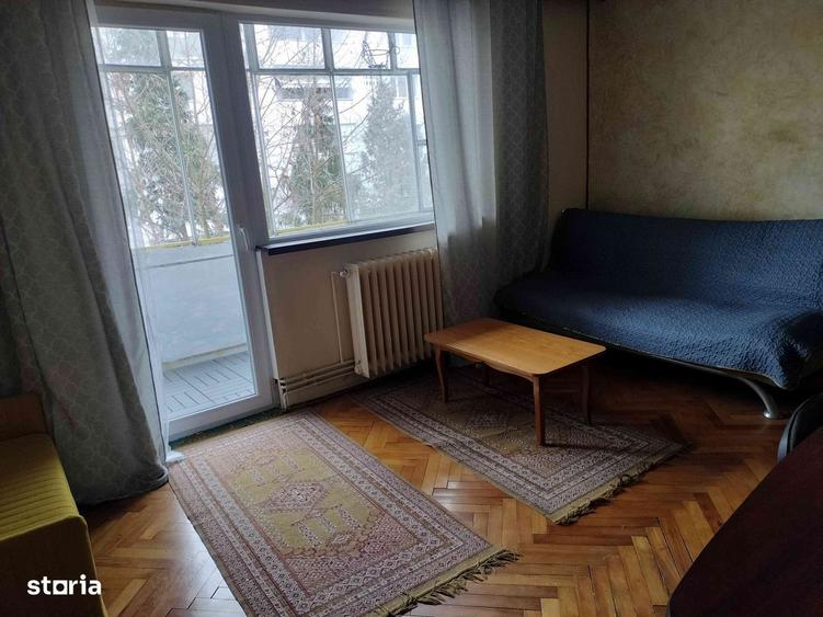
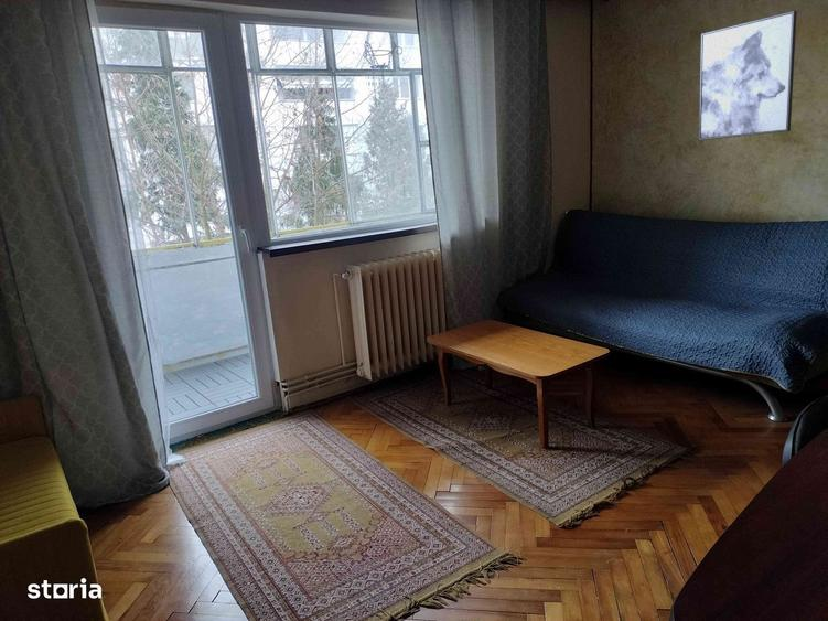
+ wall art (743, 81)
